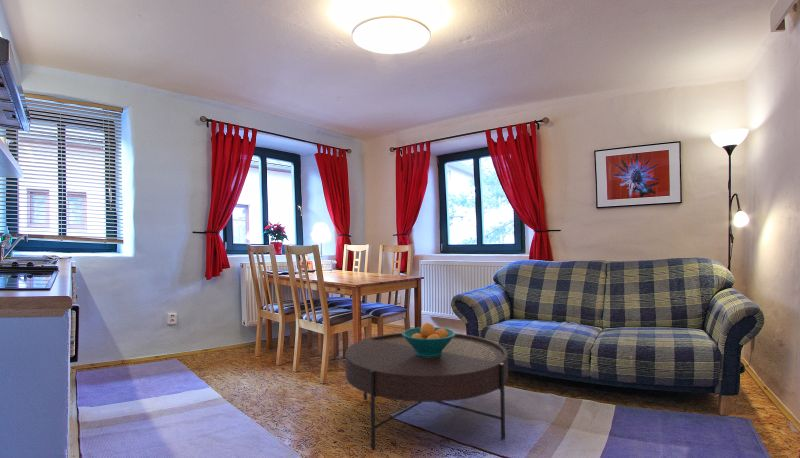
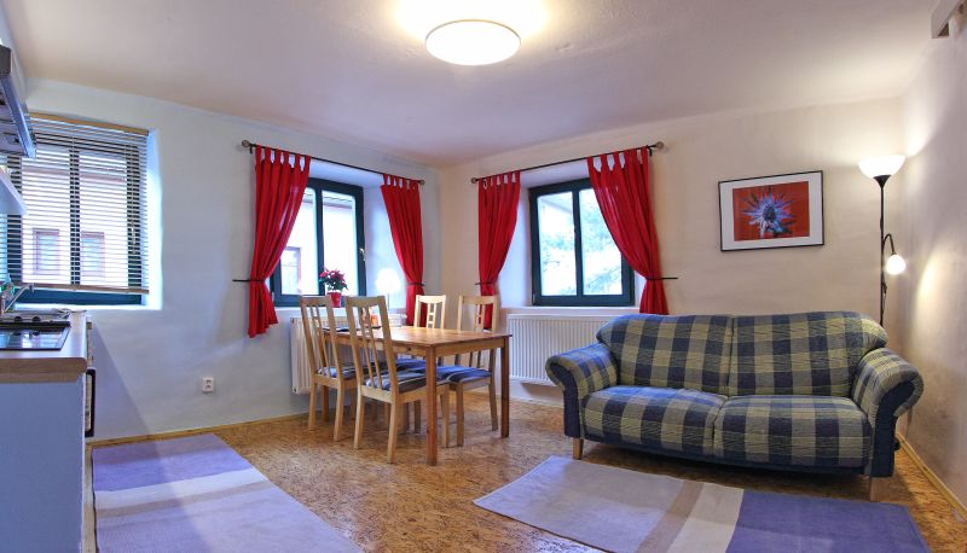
- coffee table (426, 383)
- fruit bowl (428, 338)
